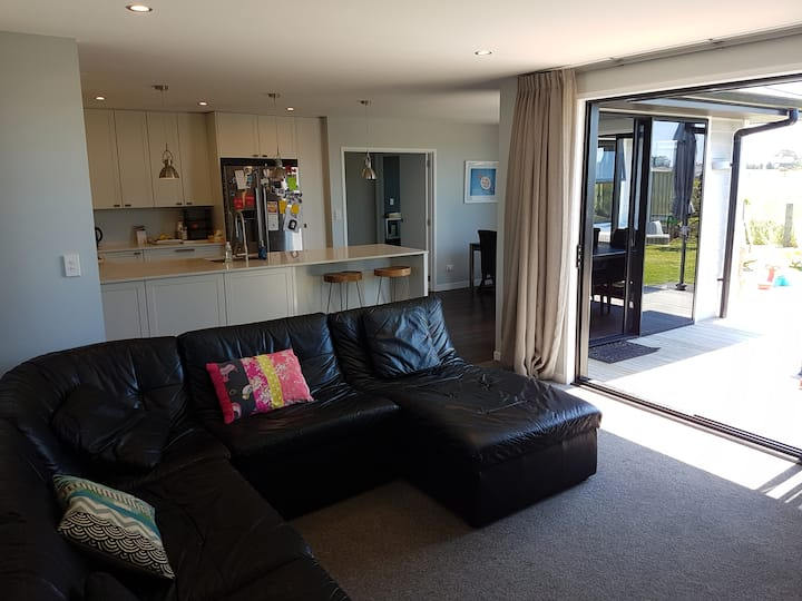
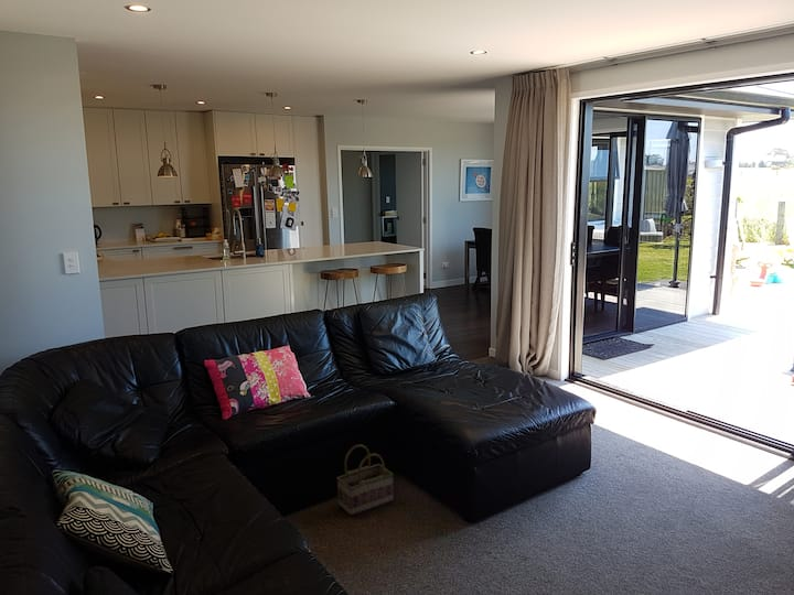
+ basket (365, 476)
